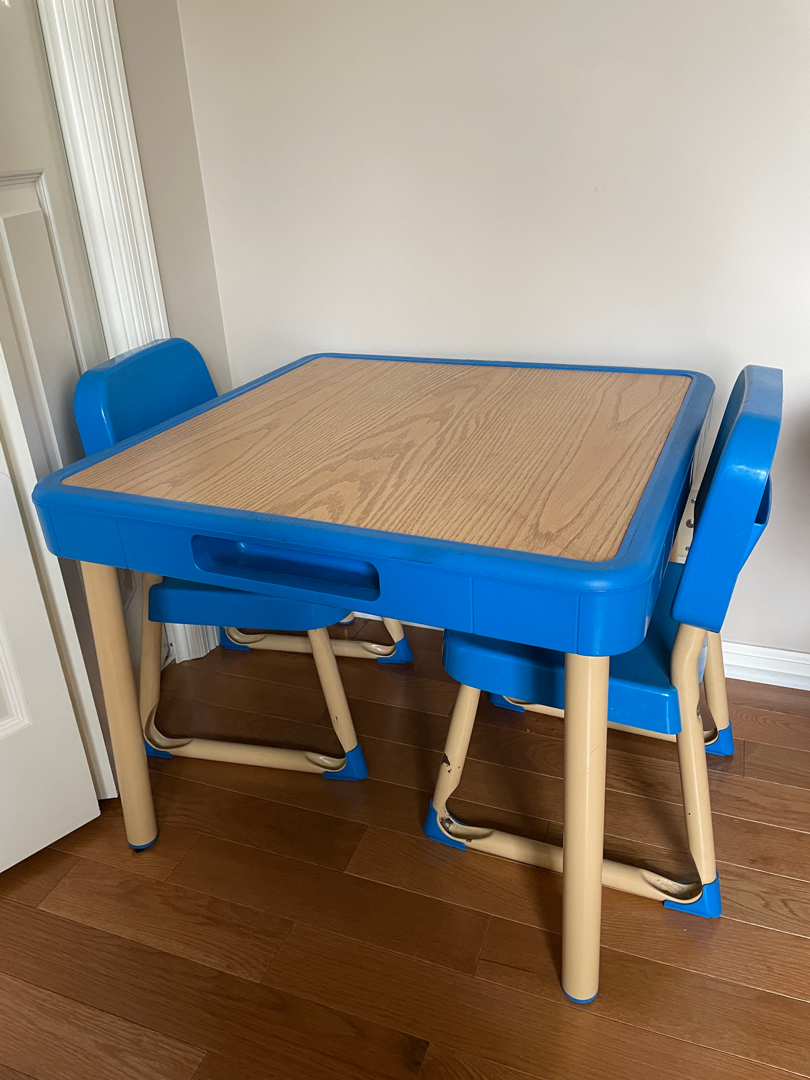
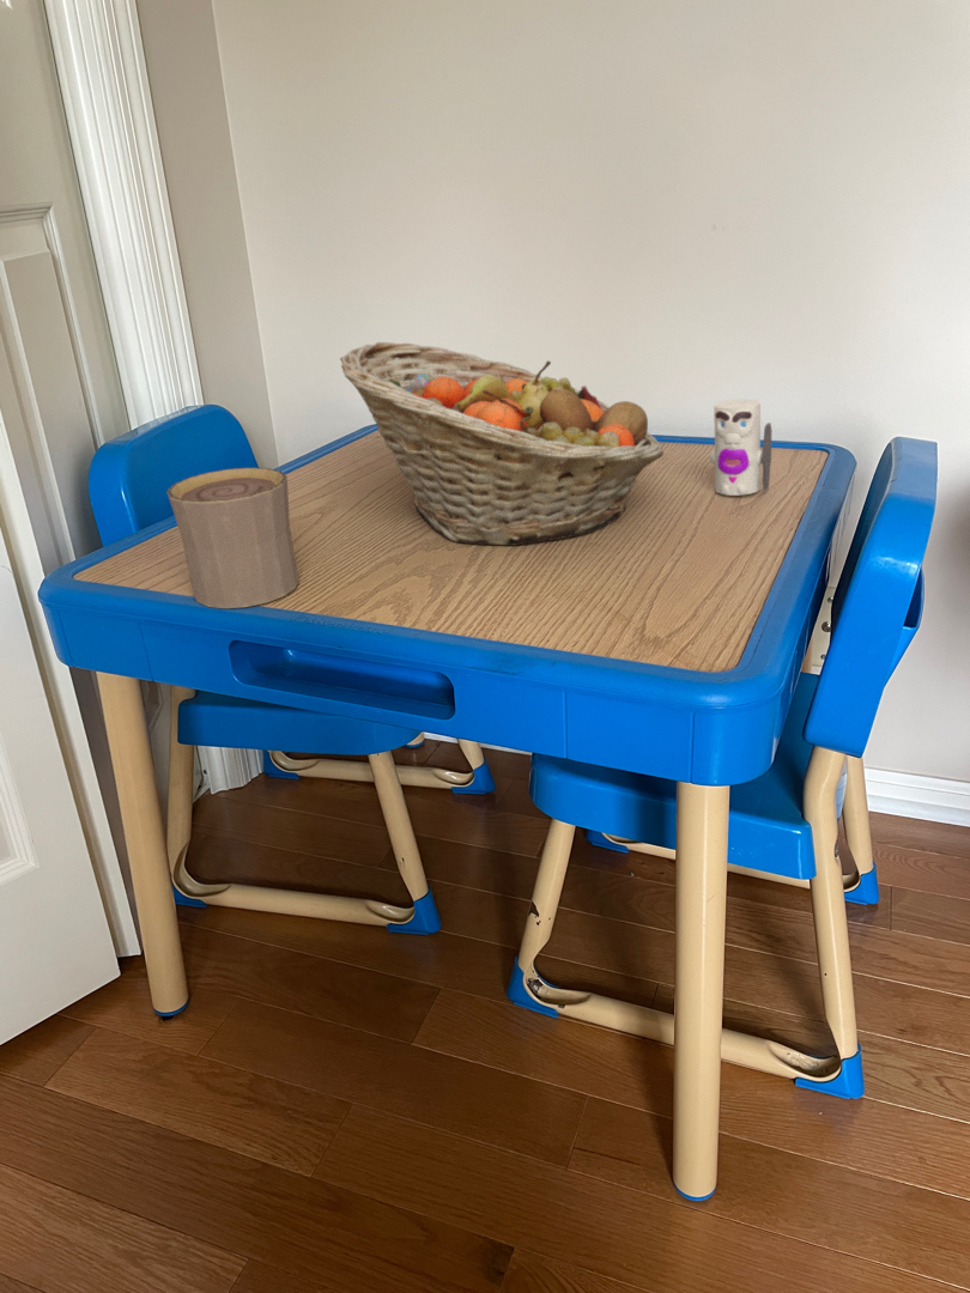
+ cup (237, 536)
+ fruit basket (501, 426)
+ toy (742, 445)
